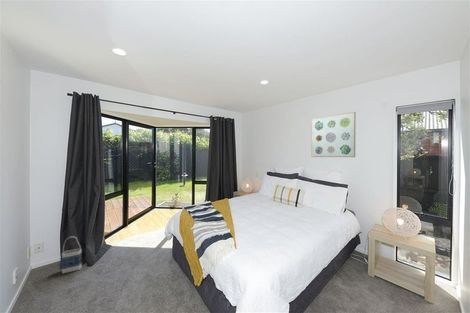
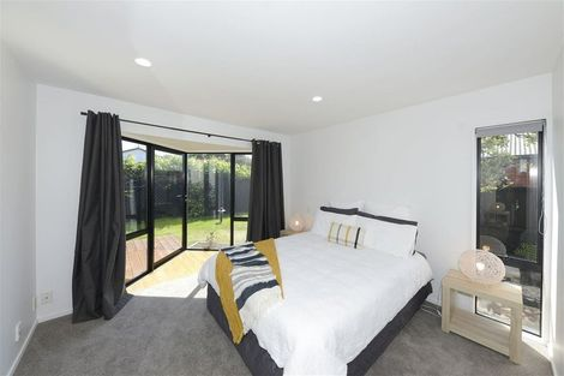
- bag (71, 253)
- wall art (331, 136)
